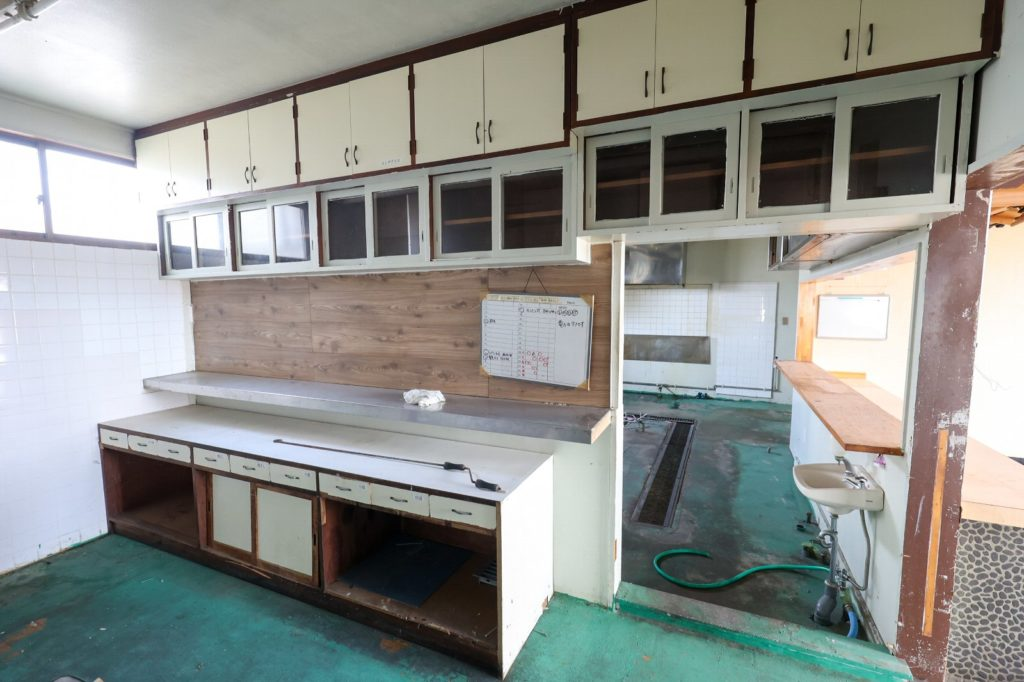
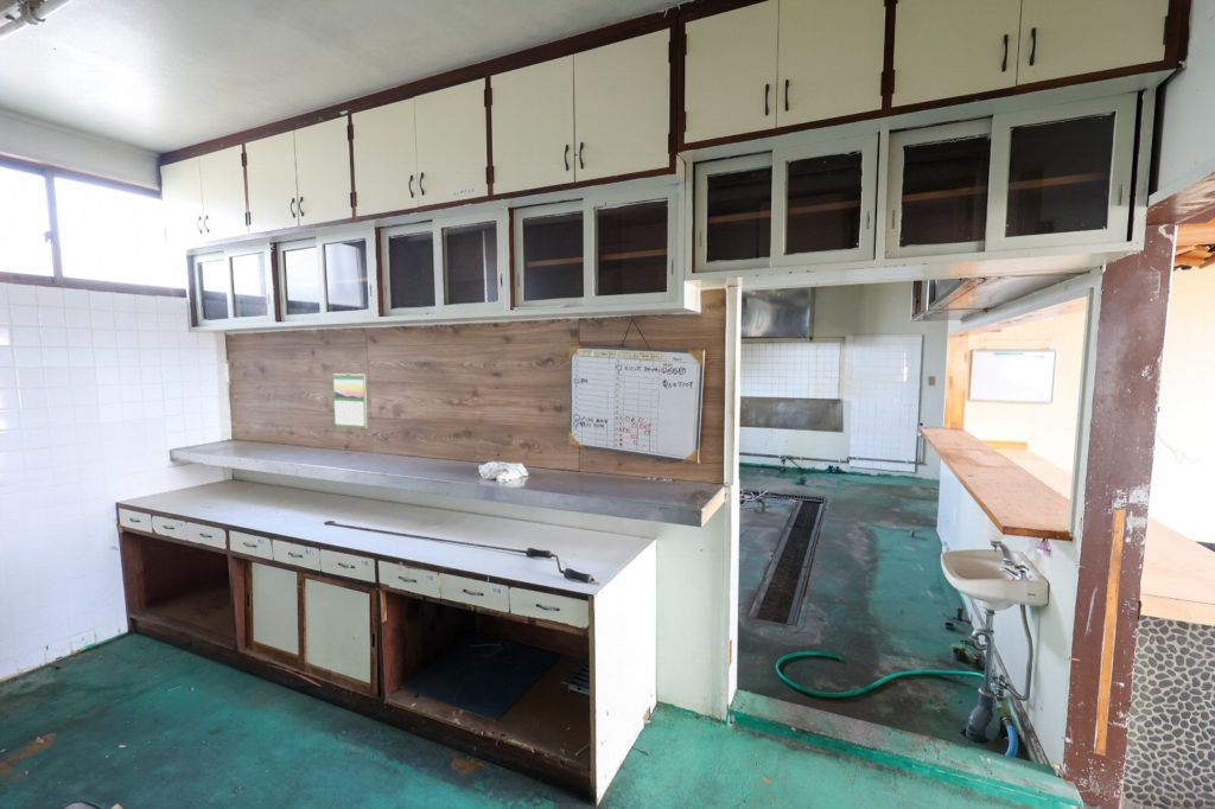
+ calendar (349, 400)
